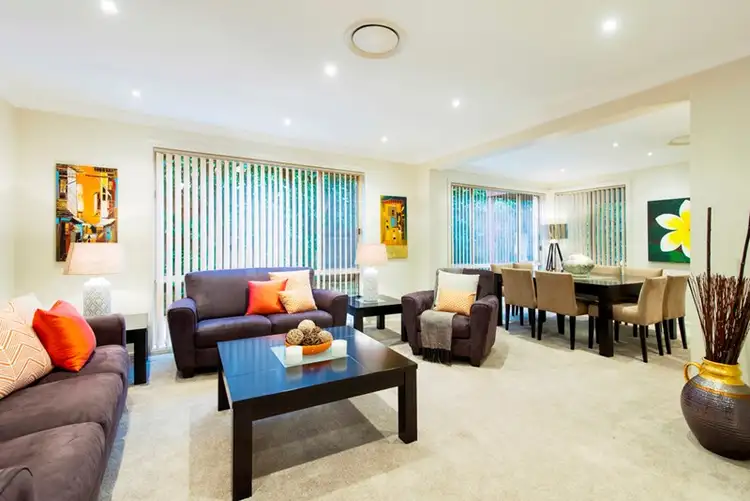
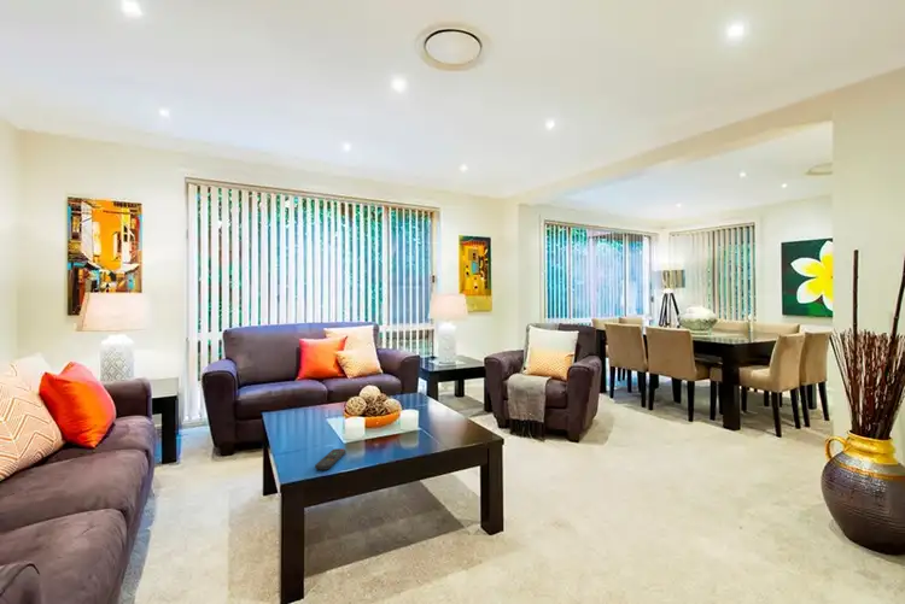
+ remote control (331, 458)
